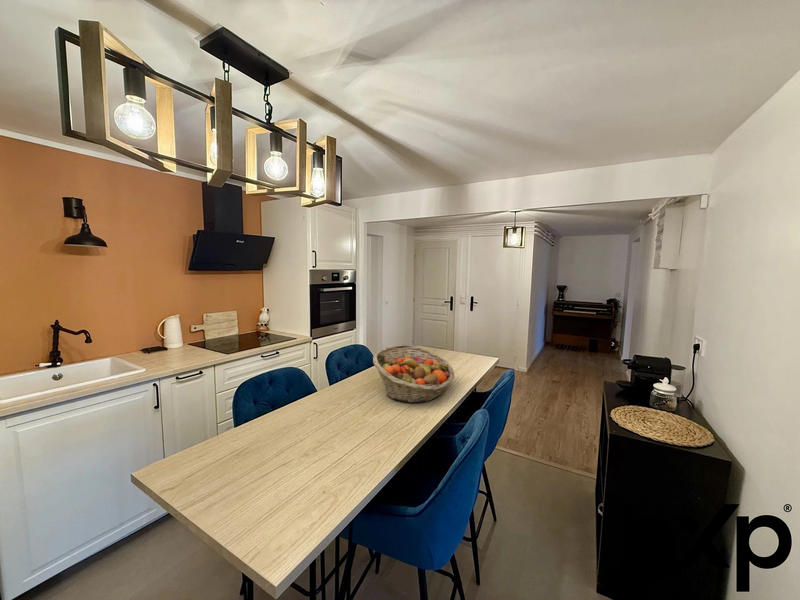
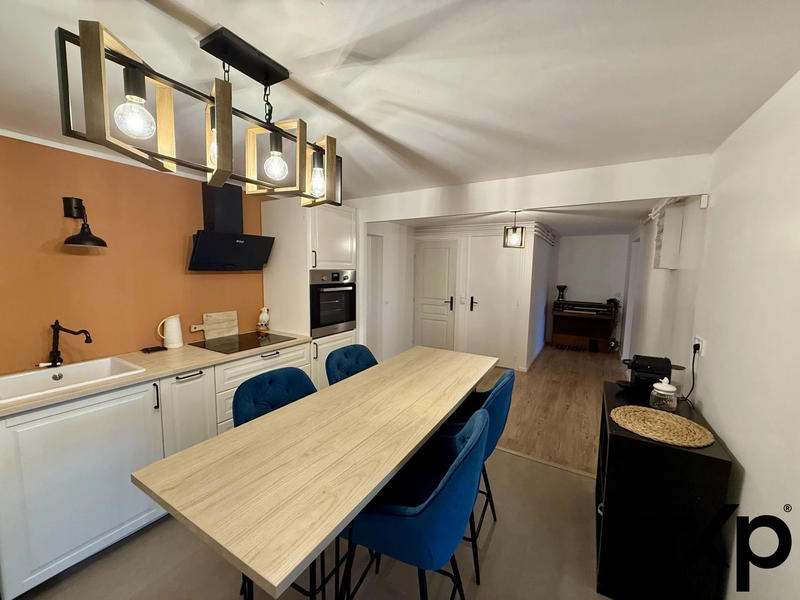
- fruit basket (414, 371)
